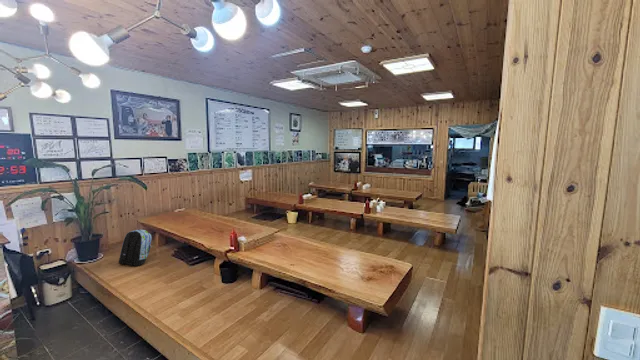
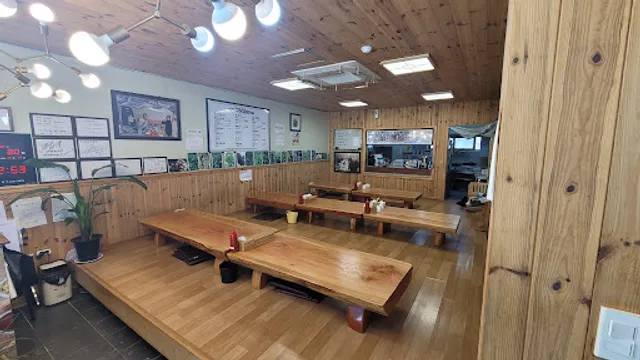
- backpack (136, 245)
